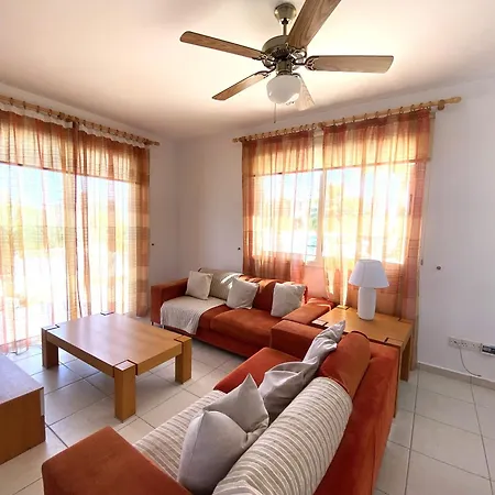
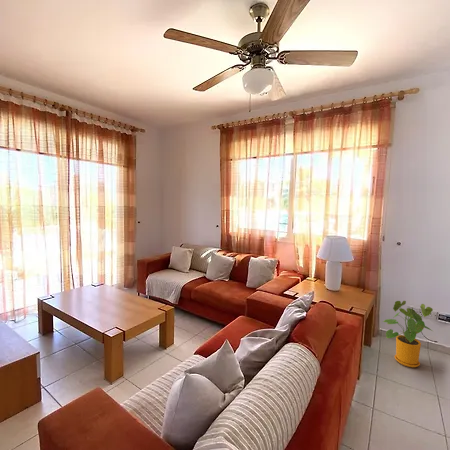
+ house plant (406, 333)
